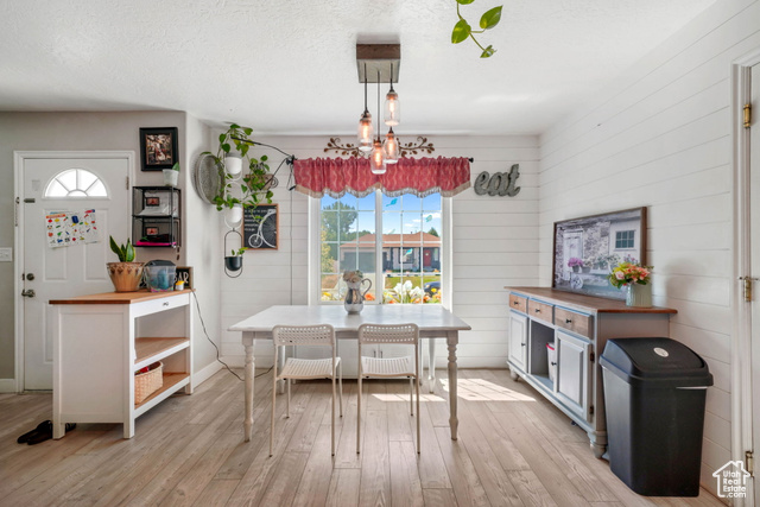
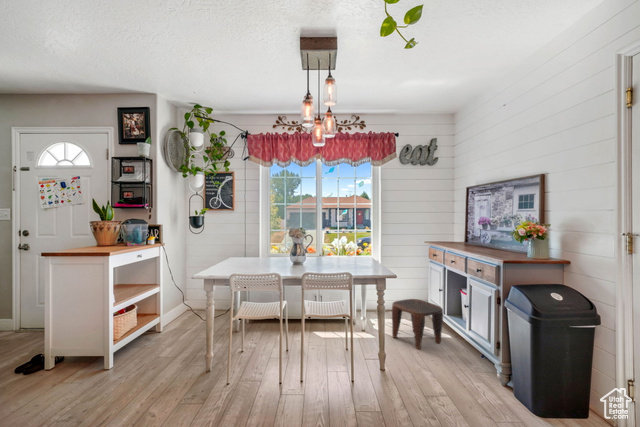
+ stool (416, 322)
